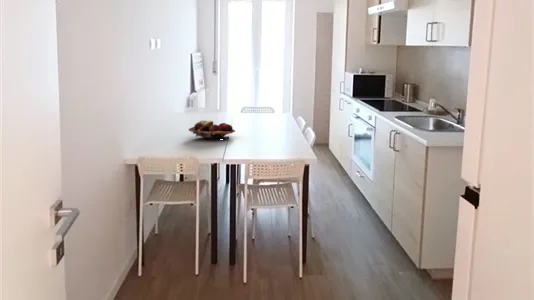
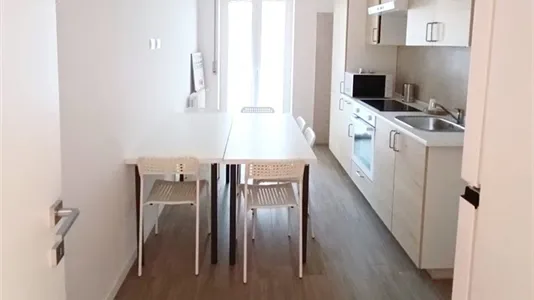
- fruit basket (211, 129)
